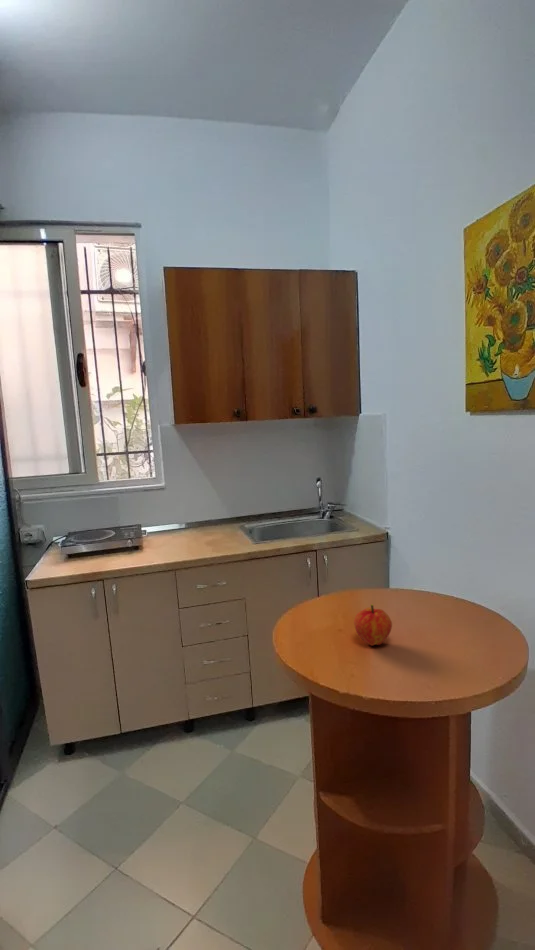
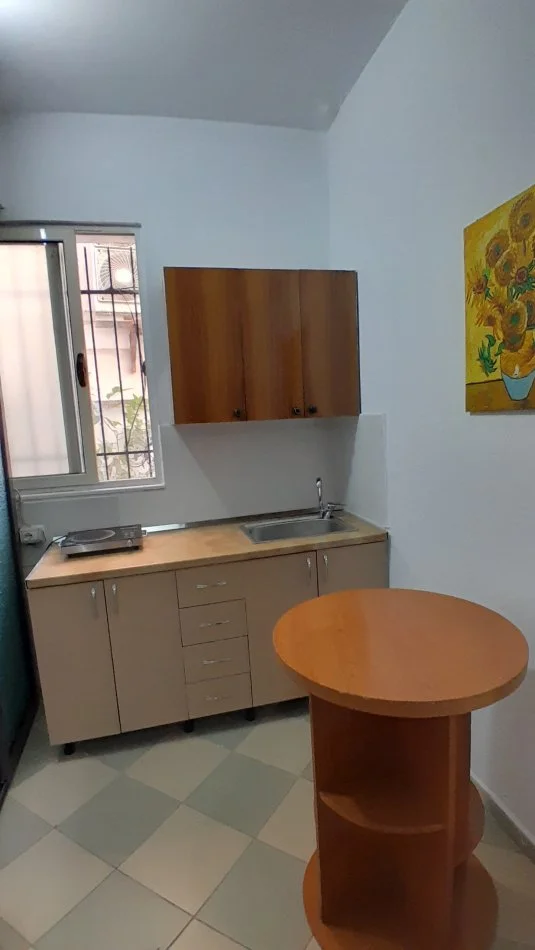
- fruit (372, 624)
